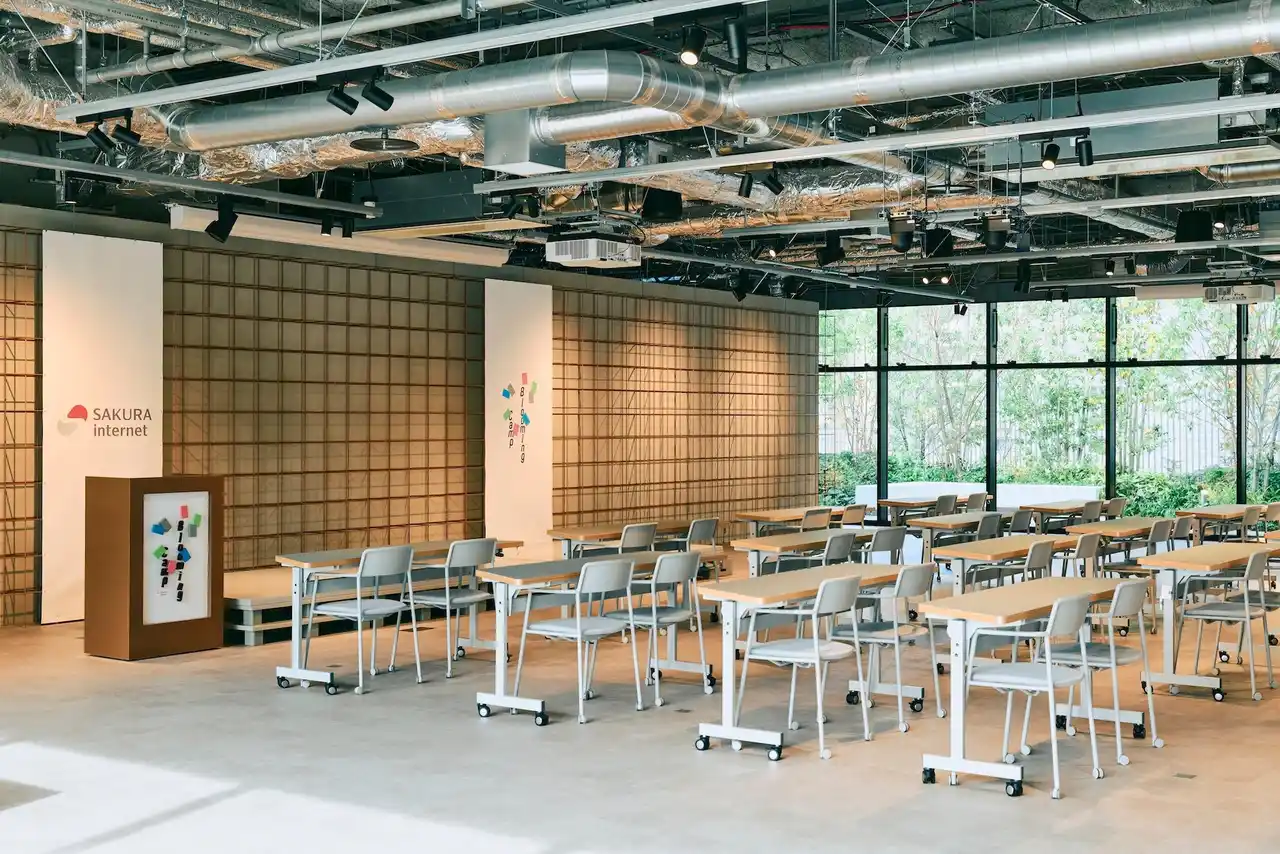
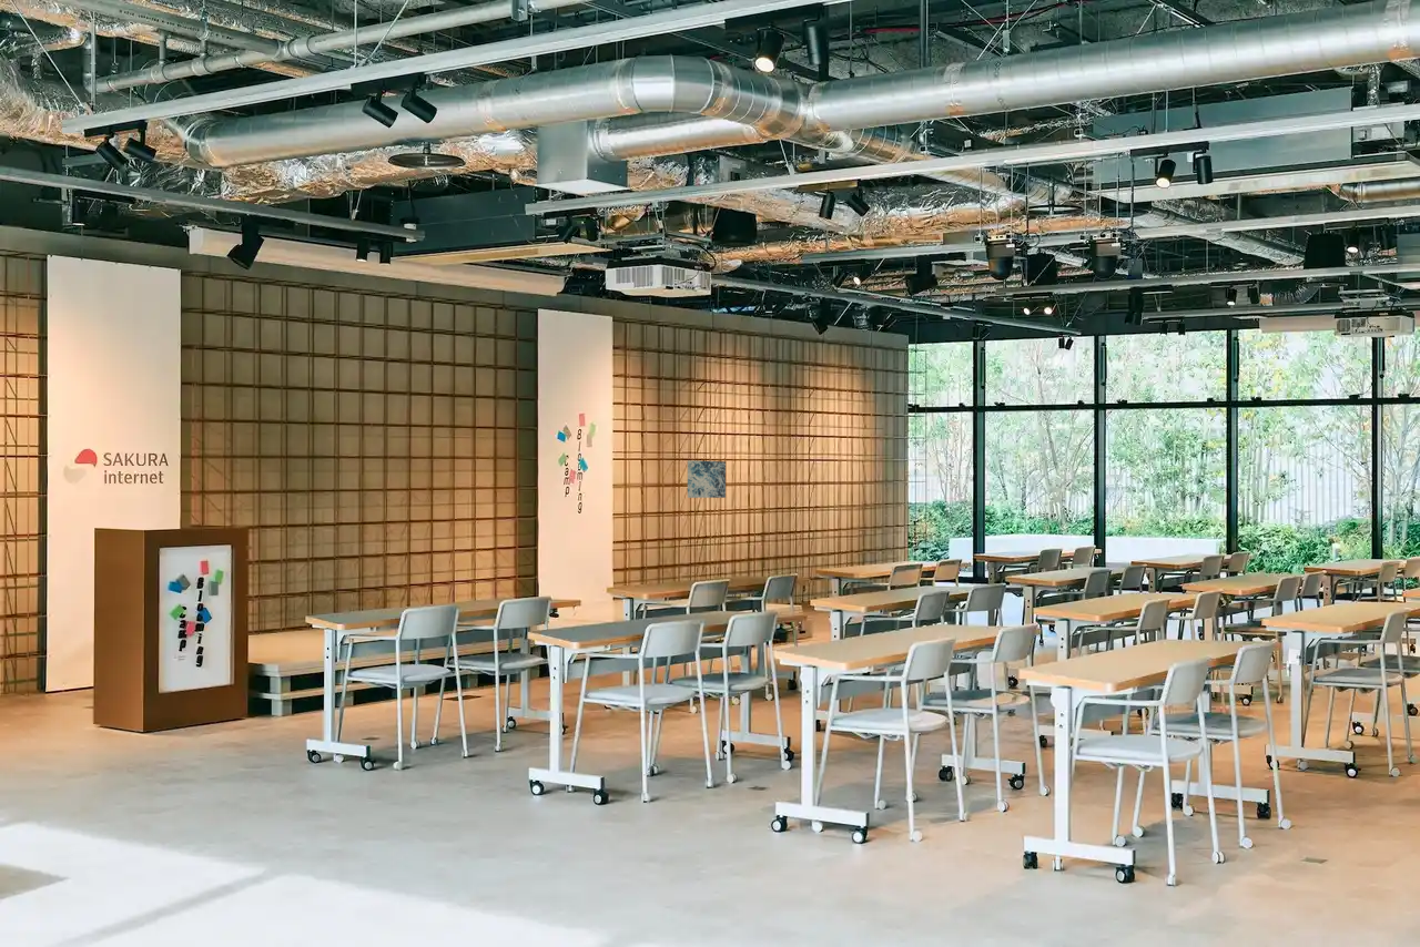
+ wall art (707, 479)
